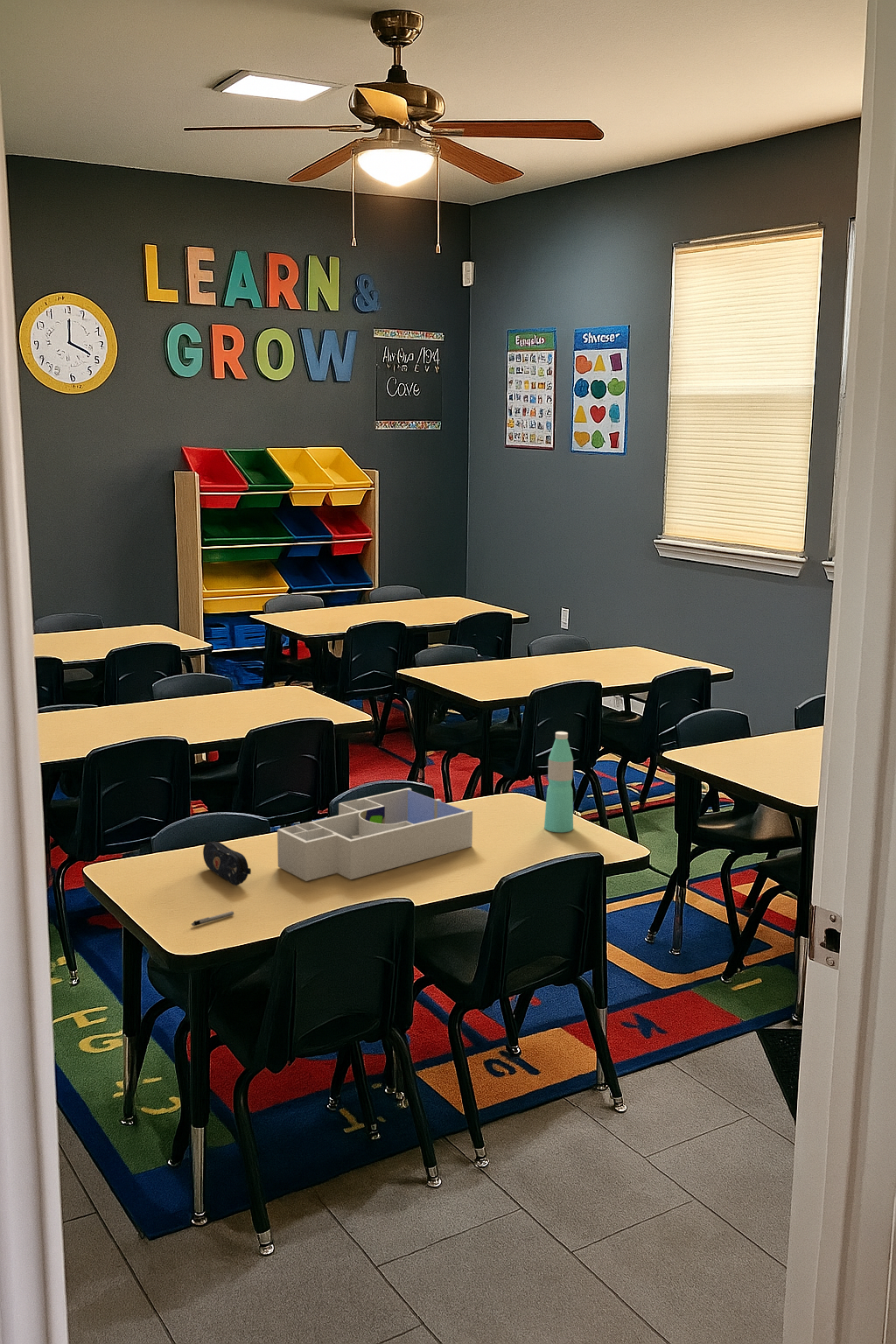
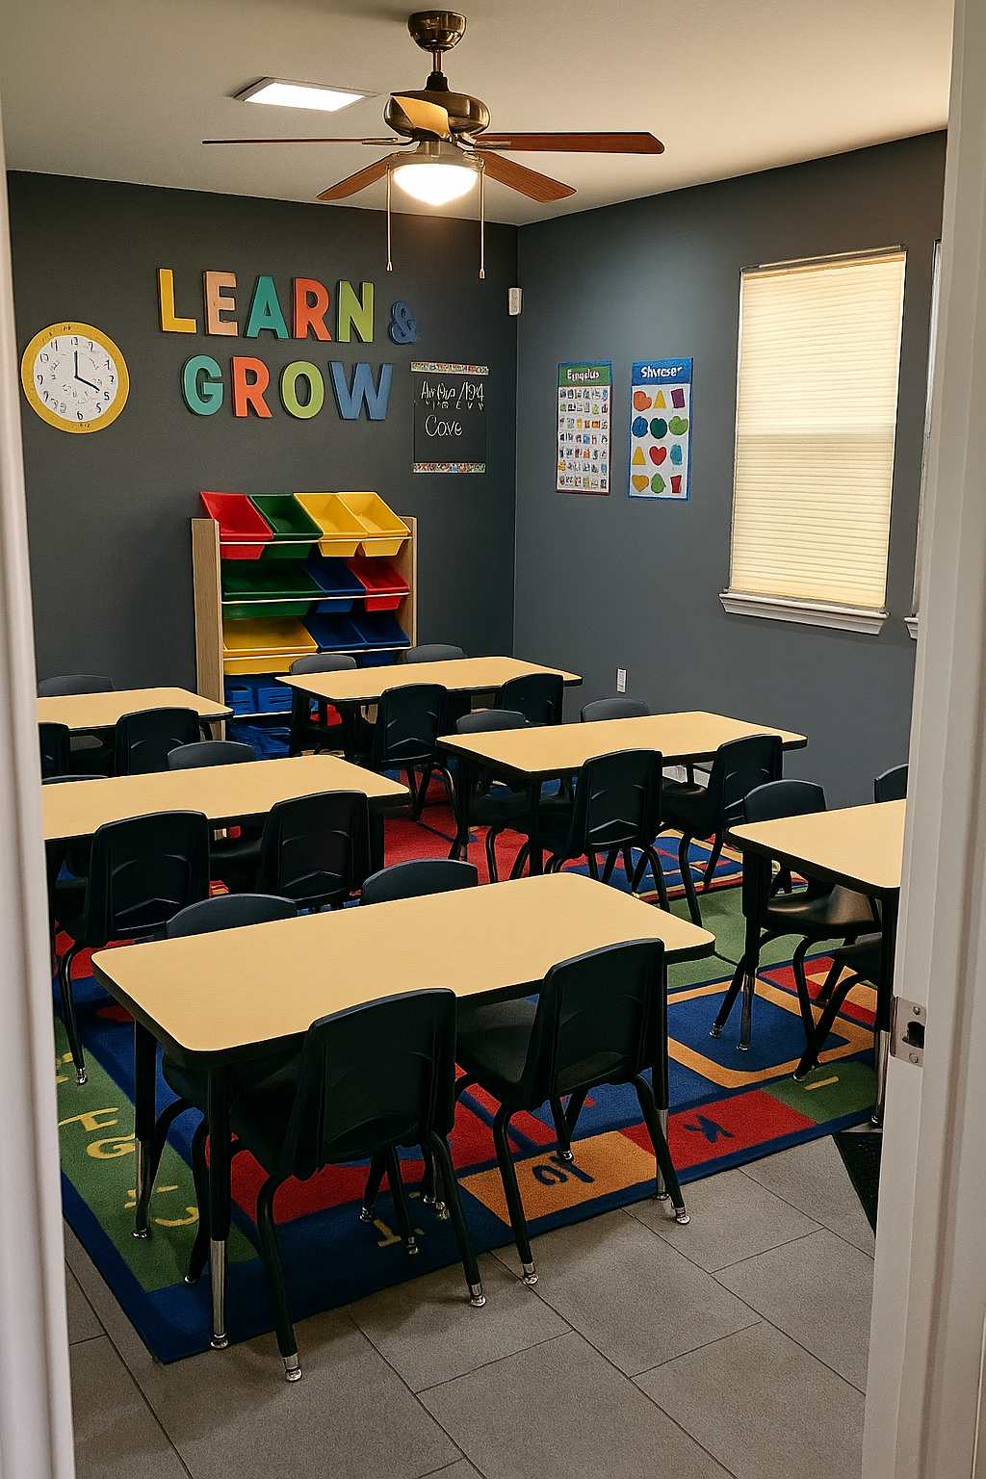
- pen (213, 918)
- water bottle (560, 780)
- desk organizer (368, 834)
- pencil case (225, 862)
